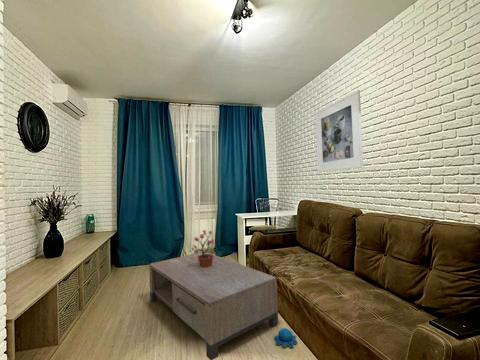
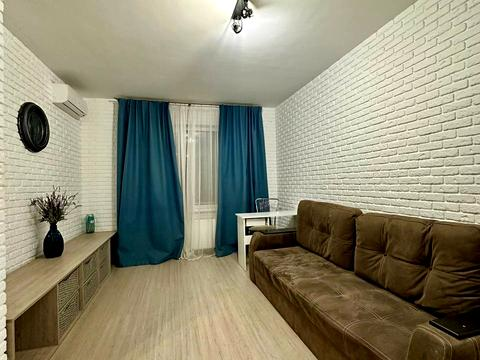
- plush toy (285, 335)
- potted plant (207, 248)
- coffee table (206, 290)
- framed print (336, 136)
